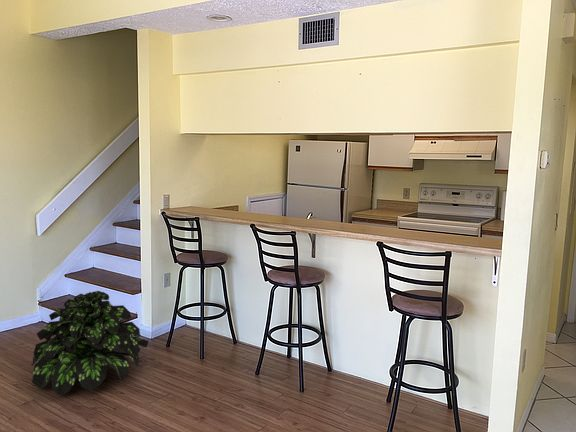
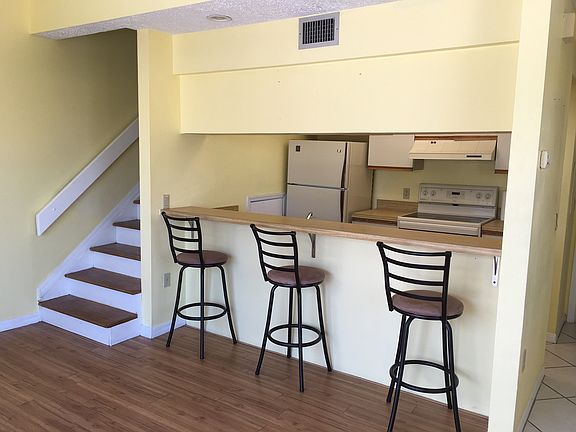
- potted plant (90, 333)
